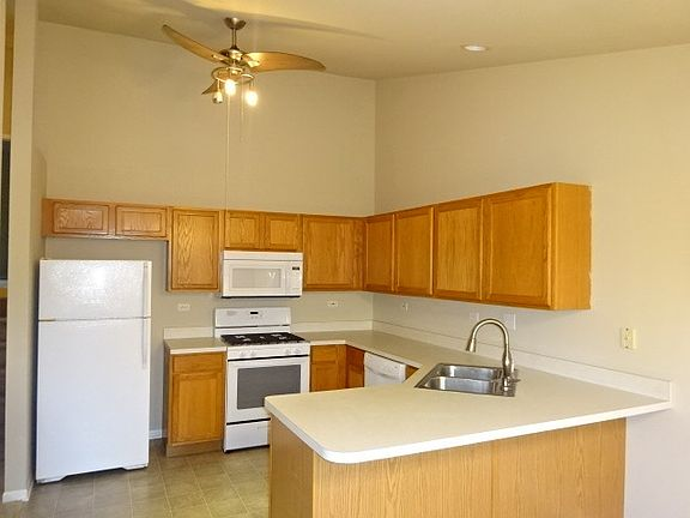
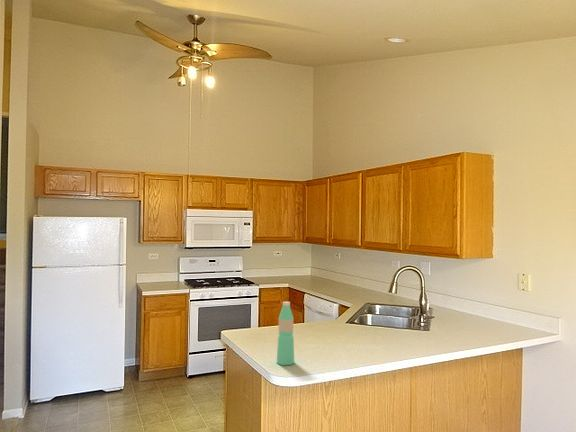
+ water bottle (285, 332)
